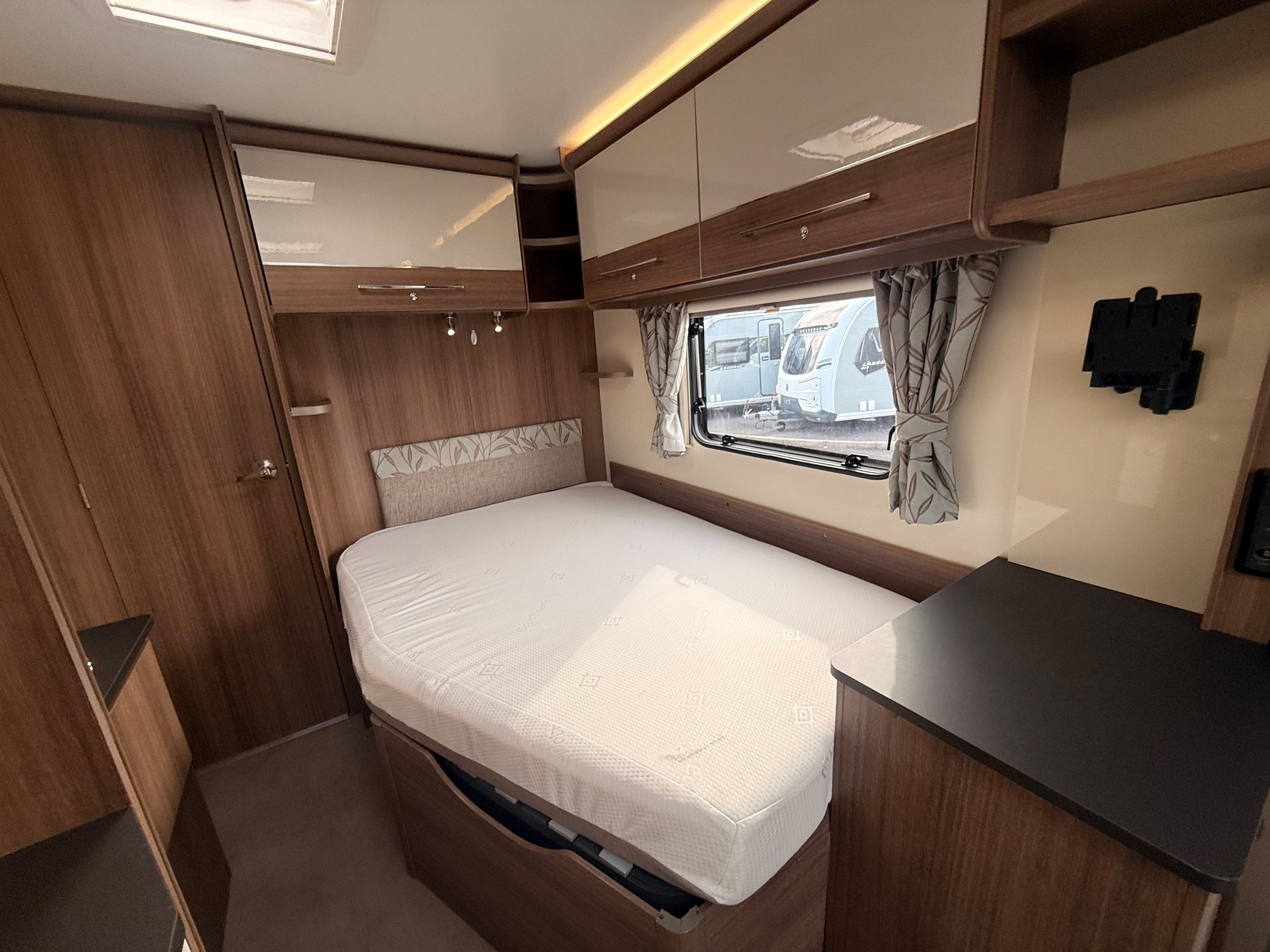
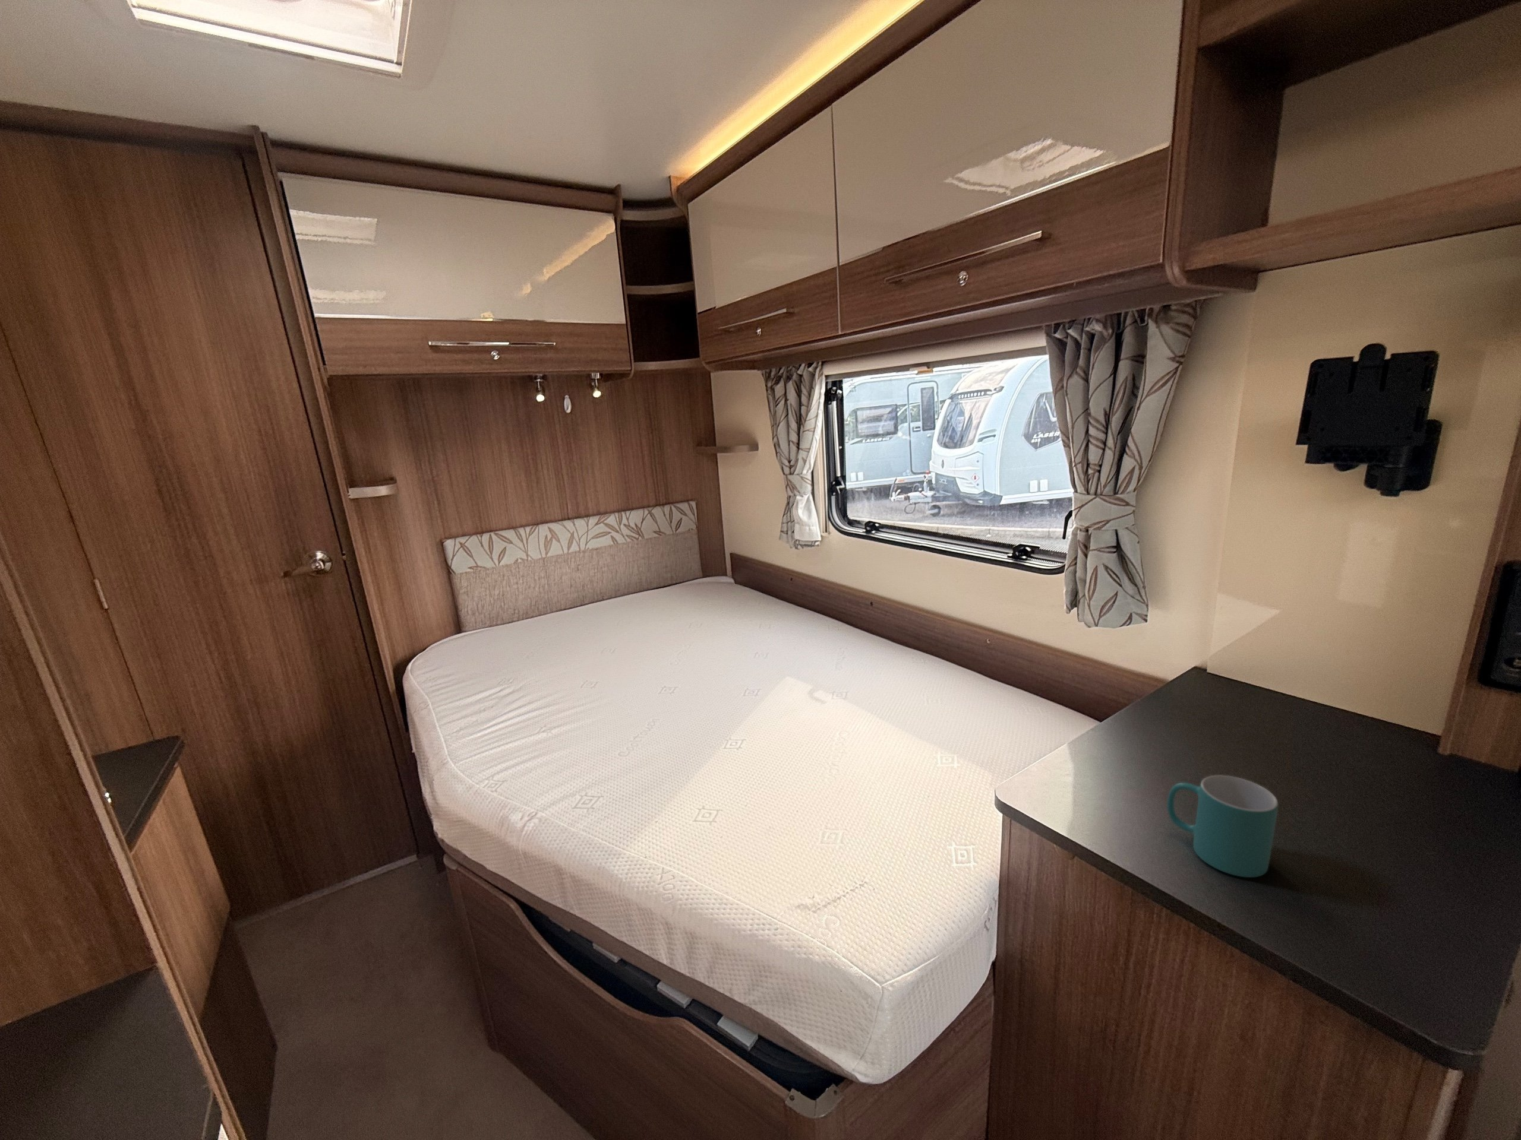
+ mug (1217, 818)
